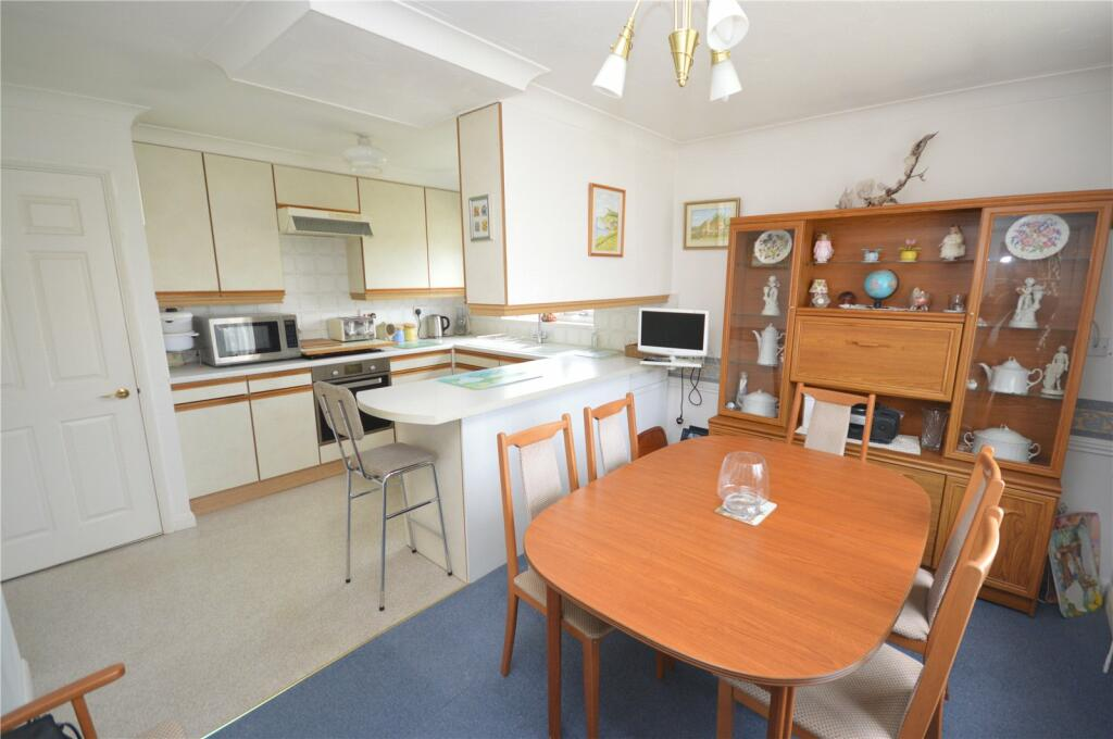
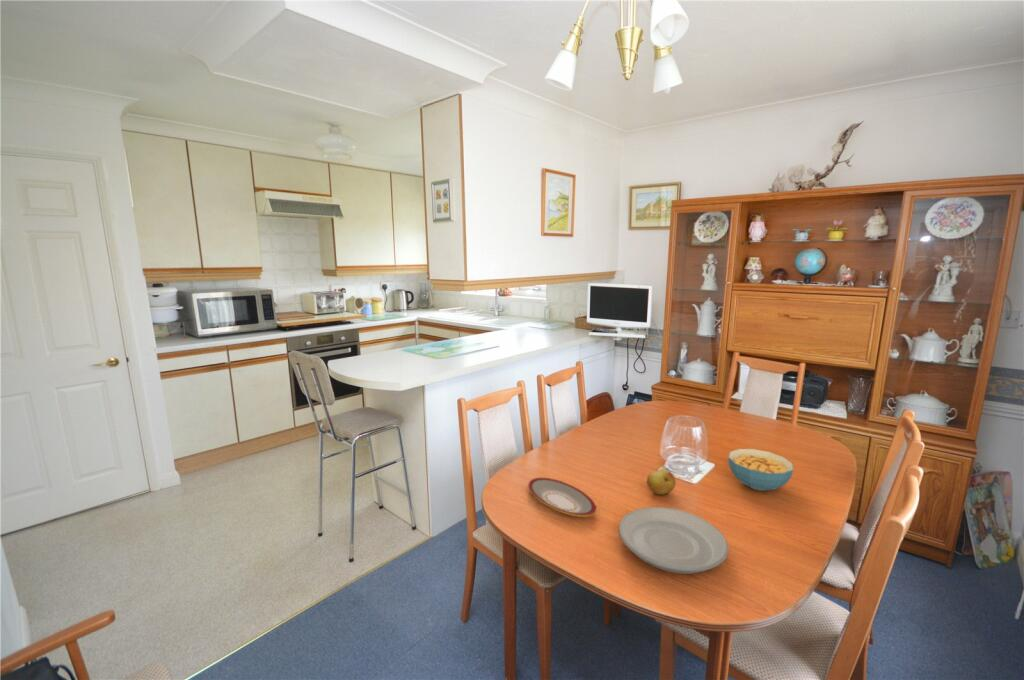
+ cereal bowl (758, 473)
+ plate (560, 498)
+ plate (670, 541)
+ fruit (661, 482)
